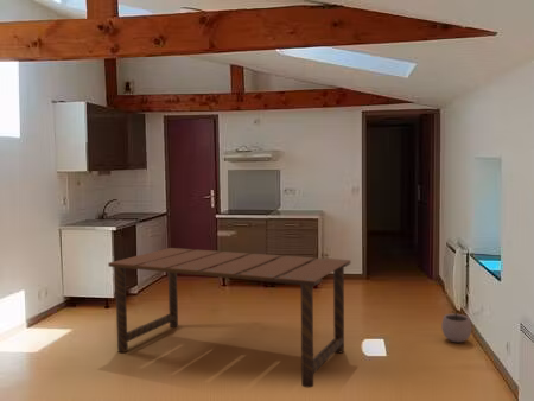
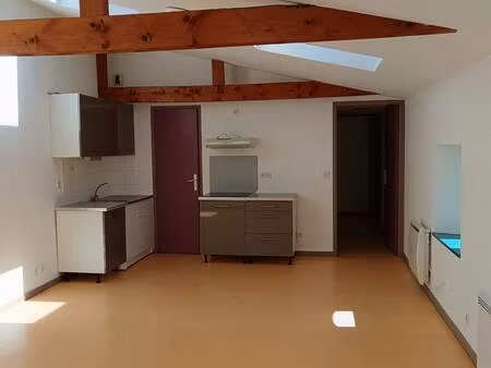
- dining table (234, 278)
- plant pot (456, 324)
